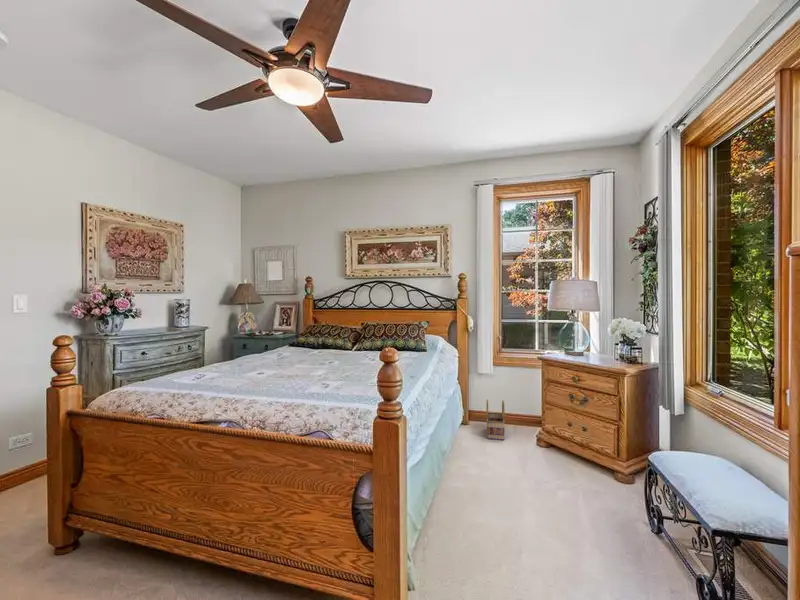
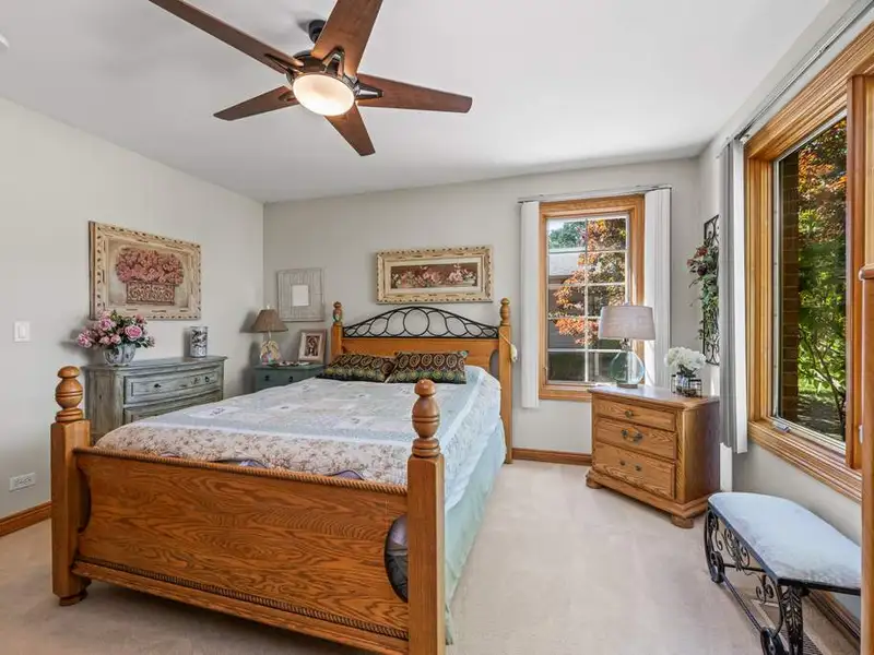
- basket (495, 417)
